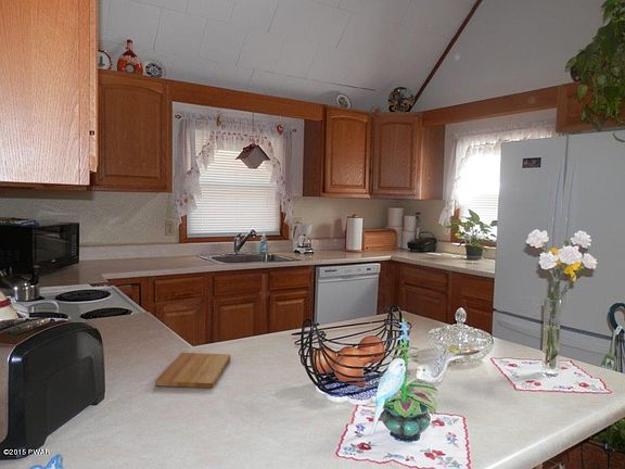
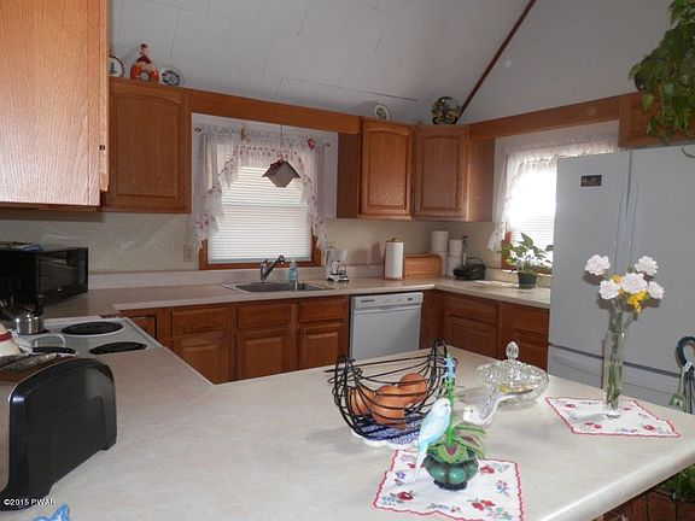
- cutting board (195, 368)
